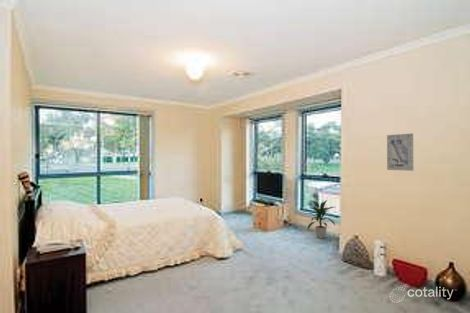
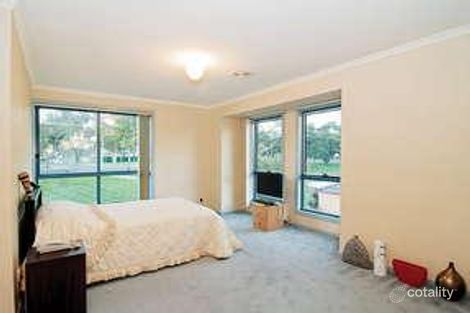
- indoor plant (319, 217)
- wall art (399, 152)
